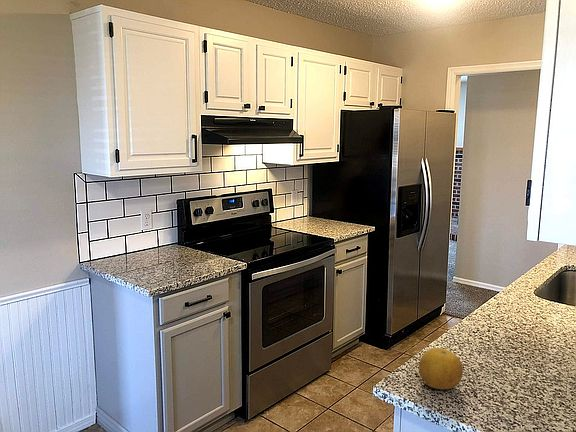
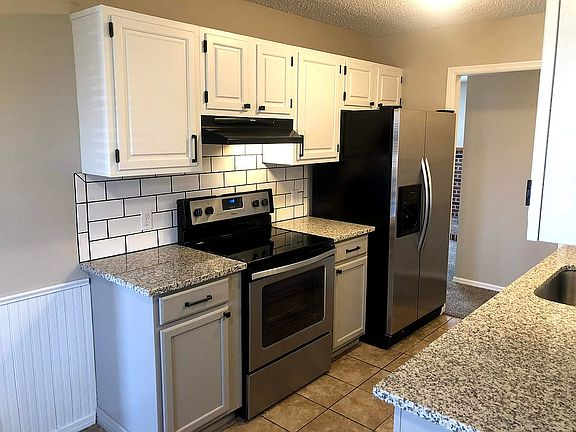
- fruit (440, 368)
